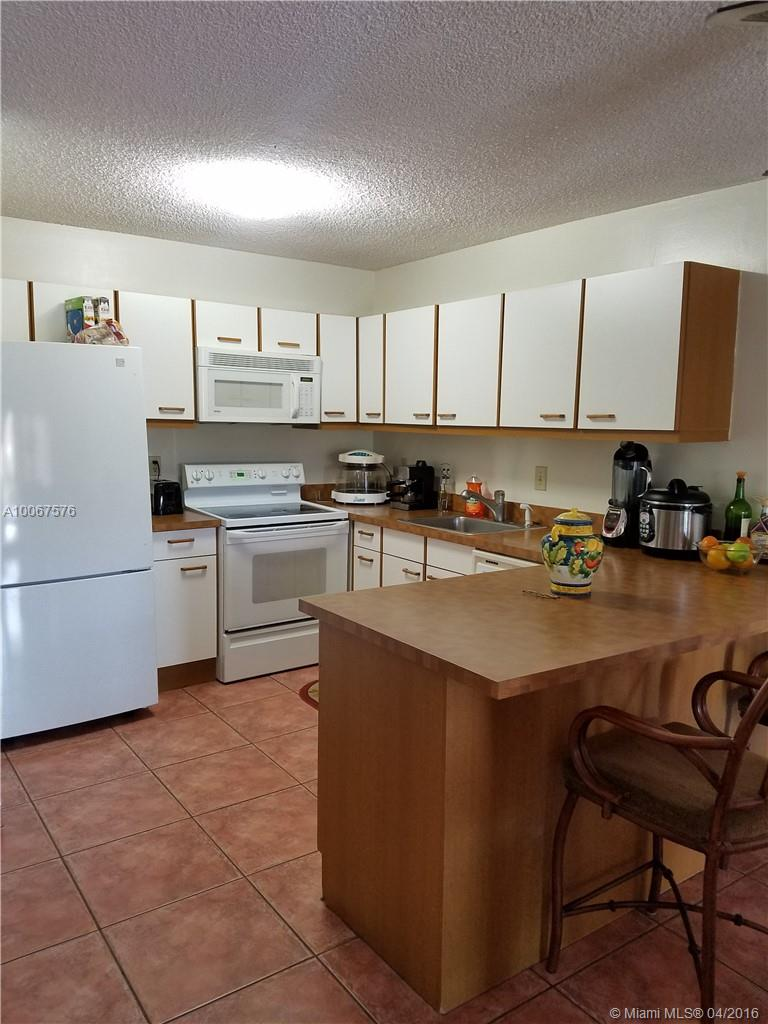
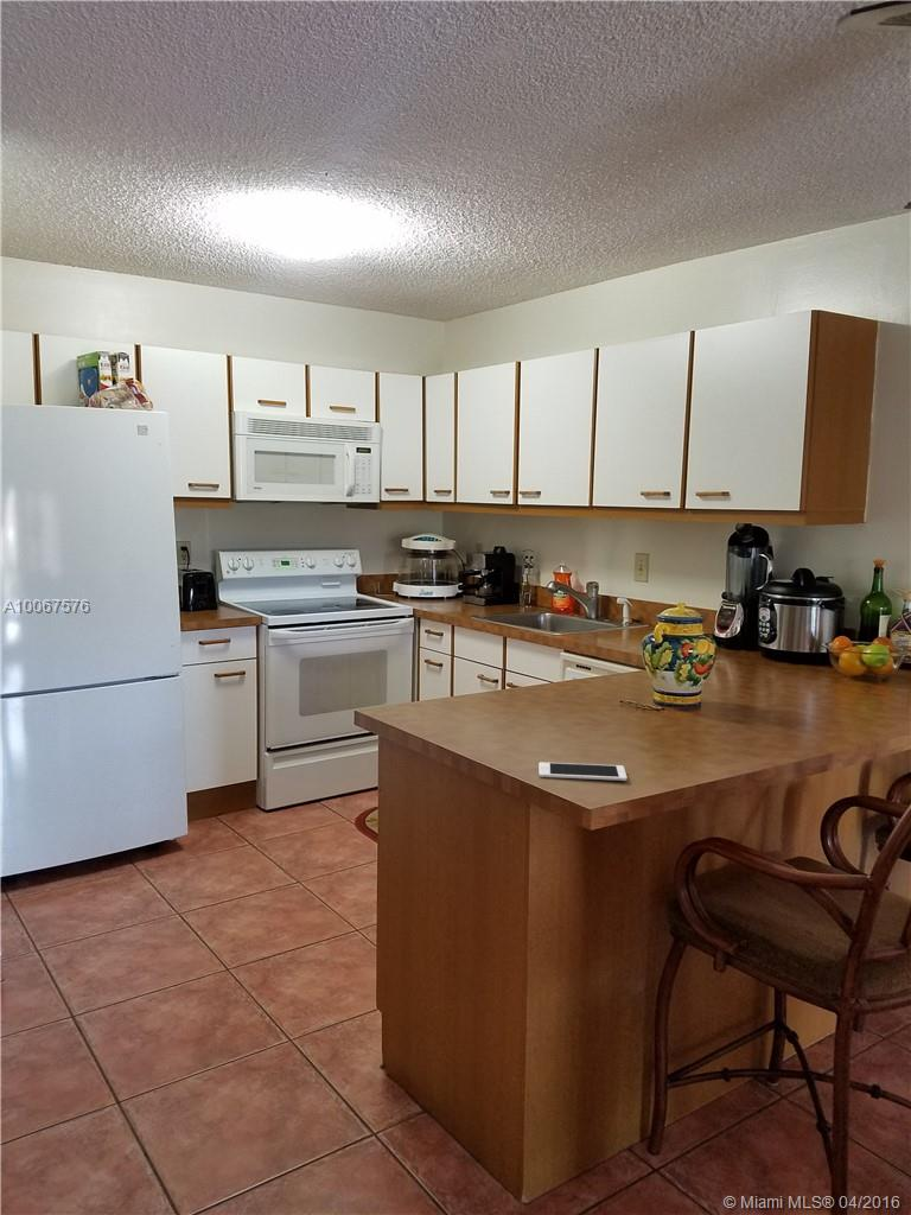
+ cell phone (581, 771)
